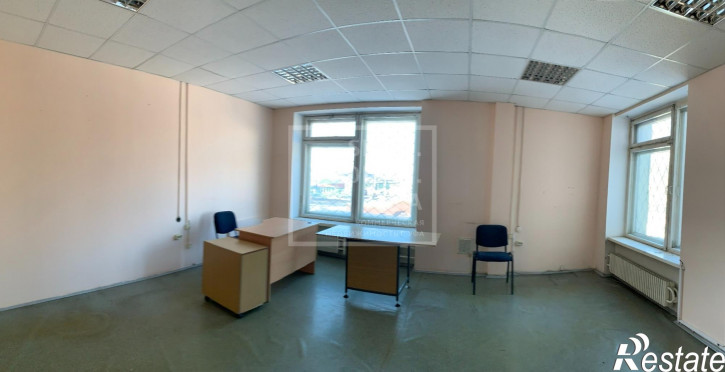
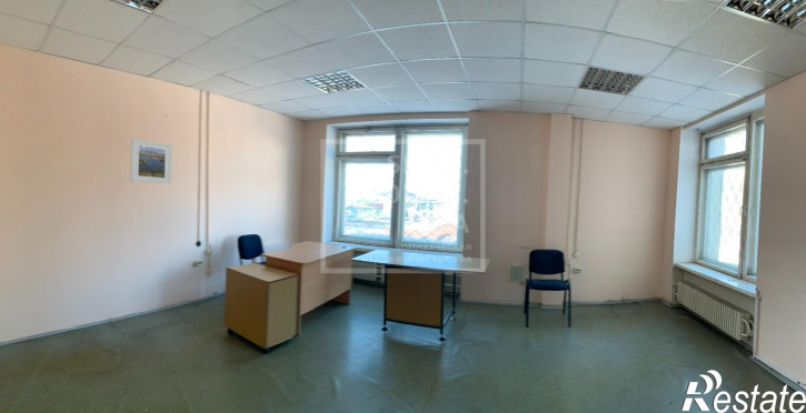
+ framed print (151, 162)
